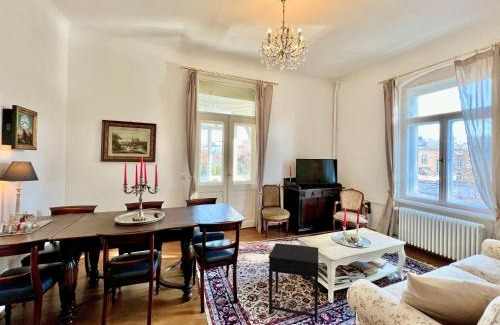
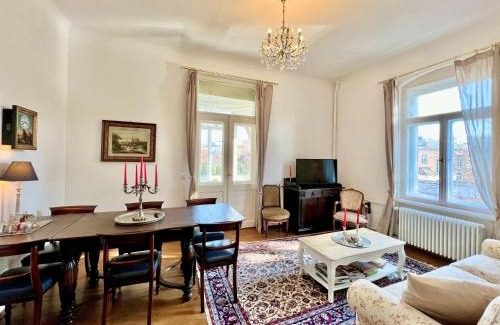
- side table (294, 274)
